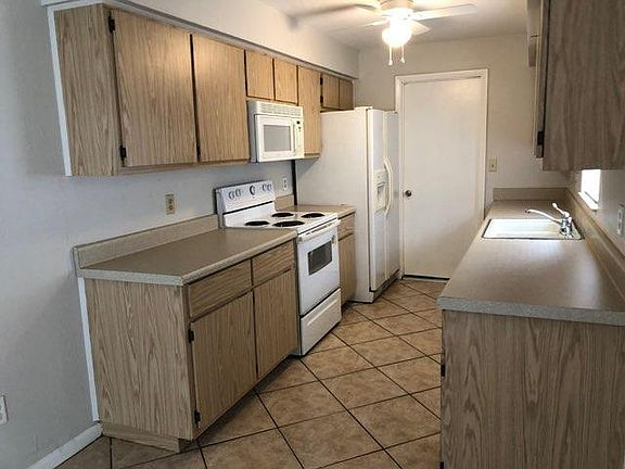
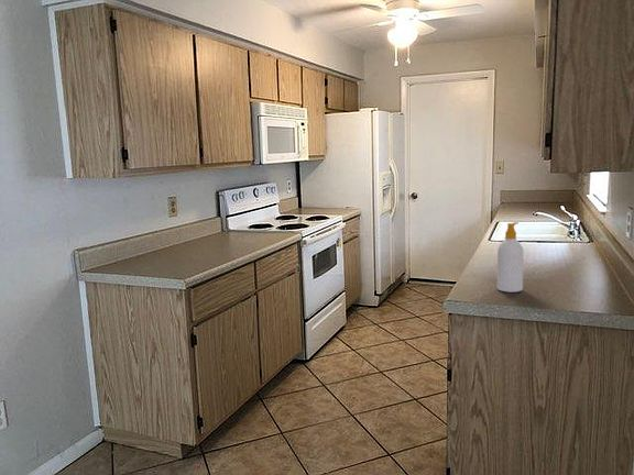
+ soap bottle (511, 256)
